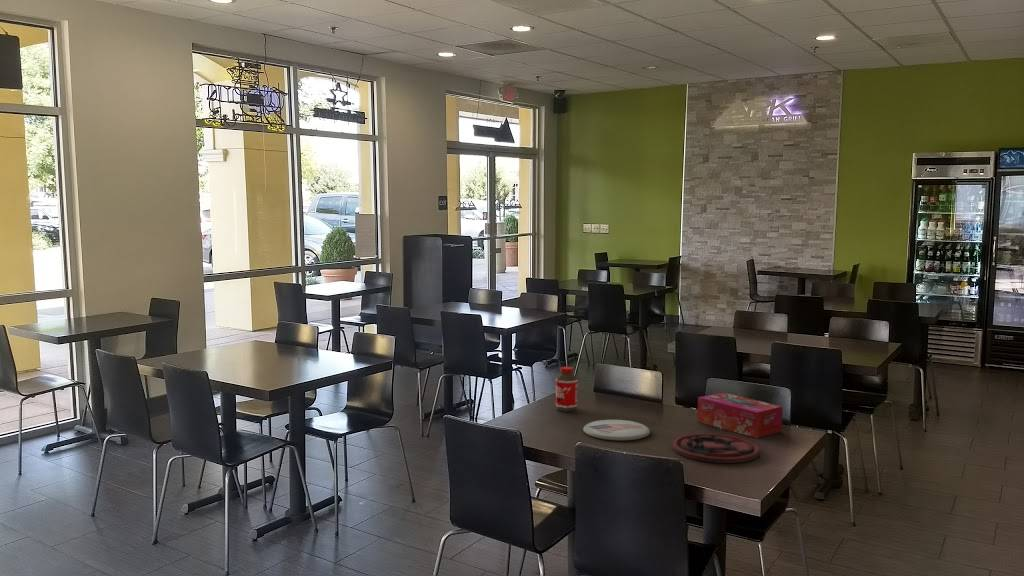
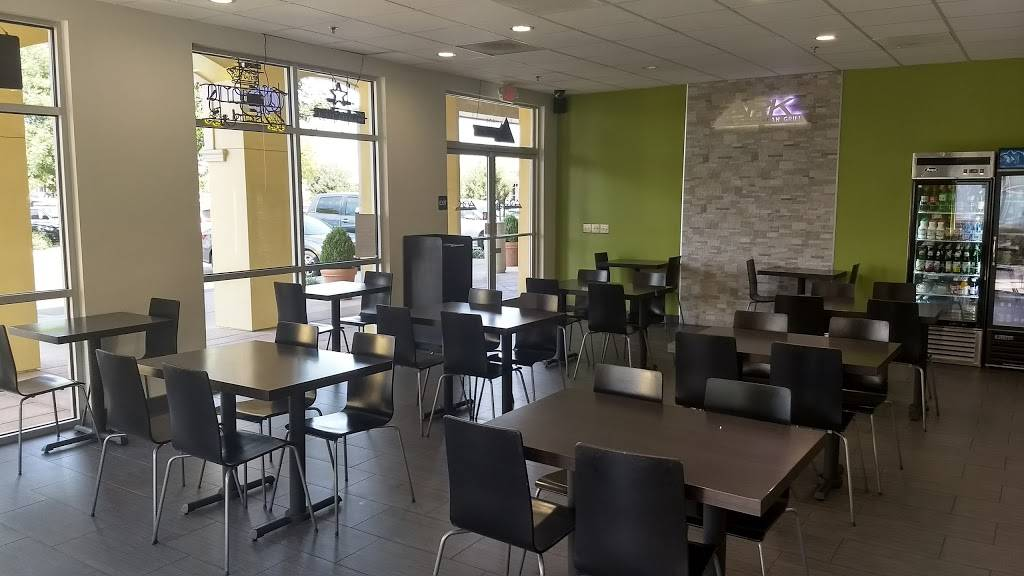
- plate (616, 428)
- bottle (566, 388)
- tissue box (738, 414)
- plate (715, 446)
